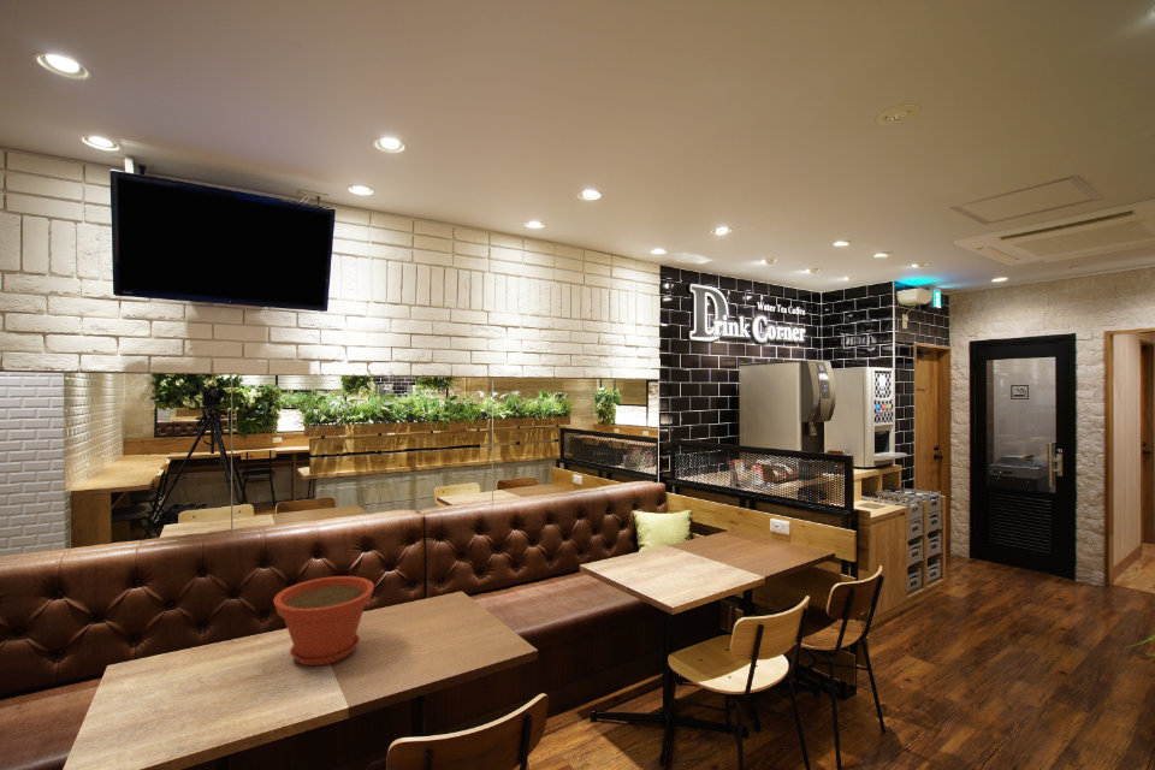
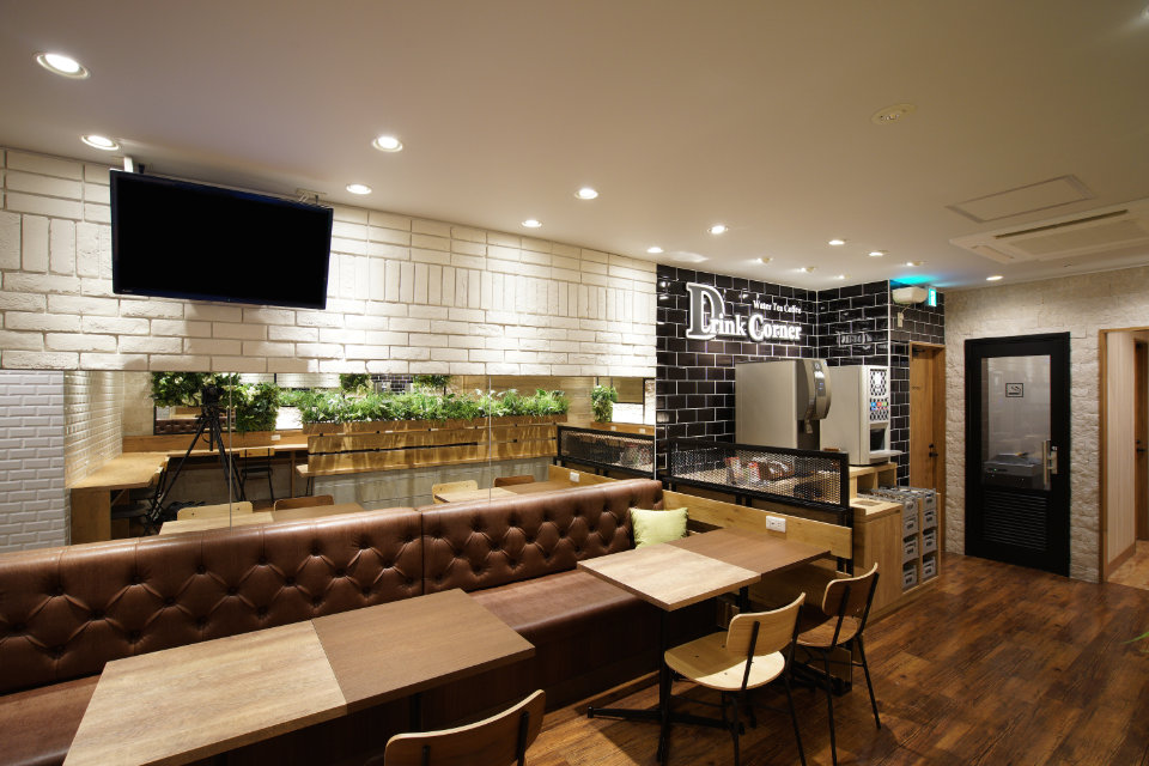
- plant pot (325, 622)
